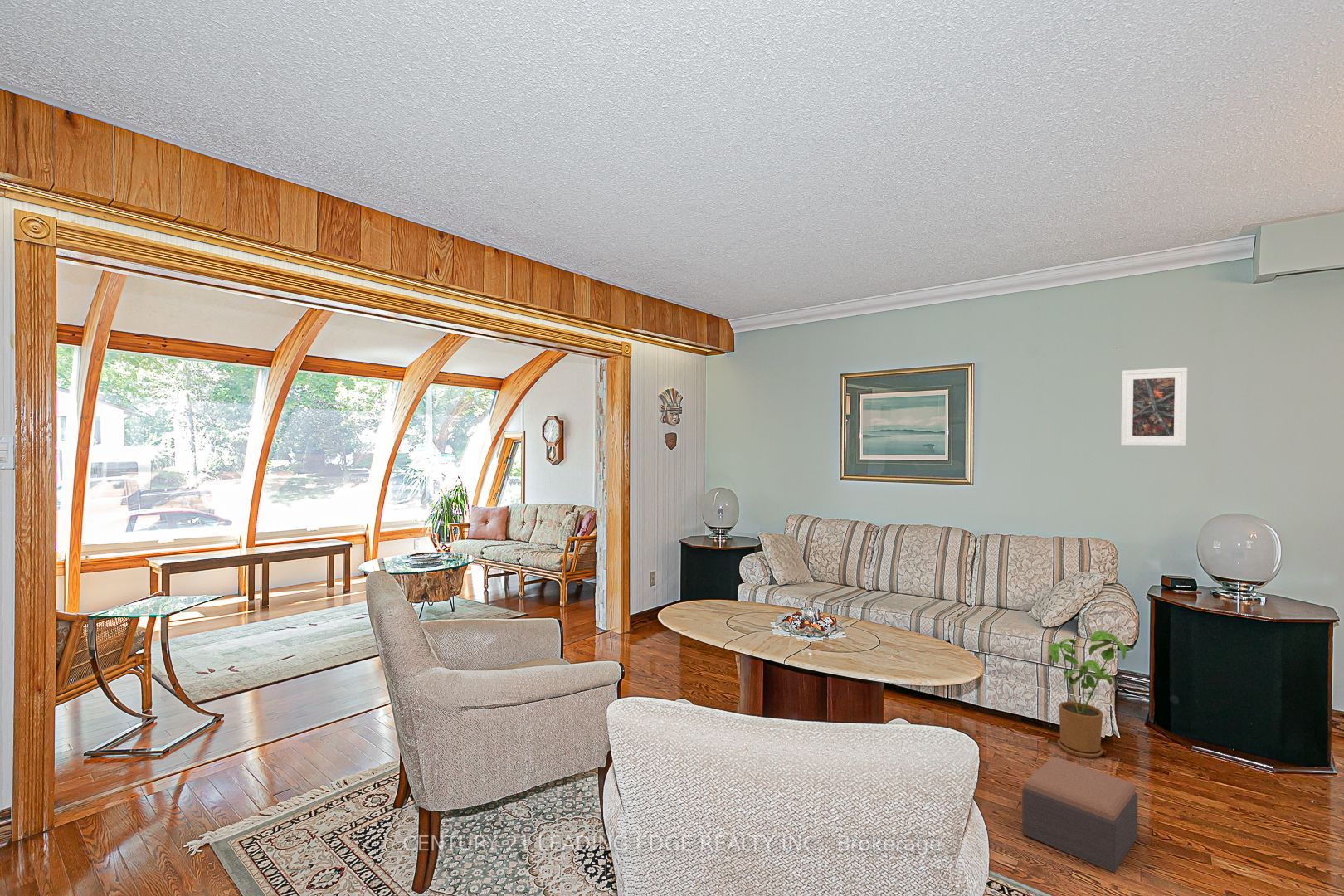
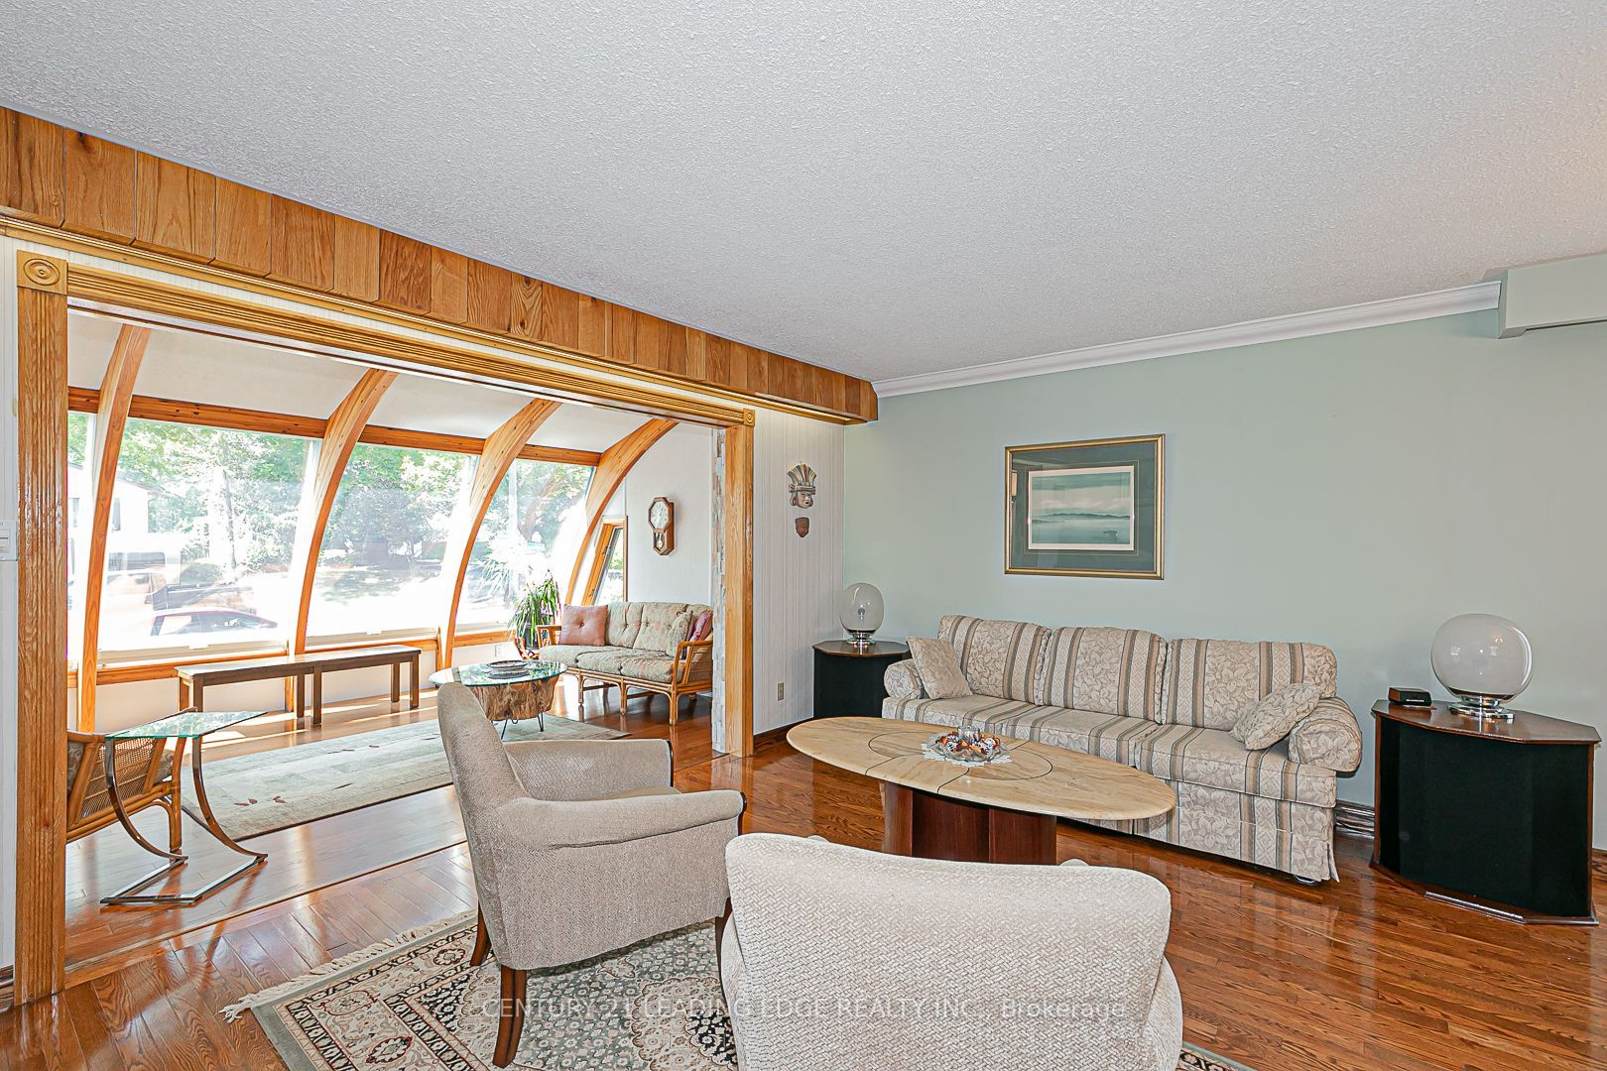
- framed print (1153, 407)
- house plant (1083, 691)
- footstool (1079, 807)
